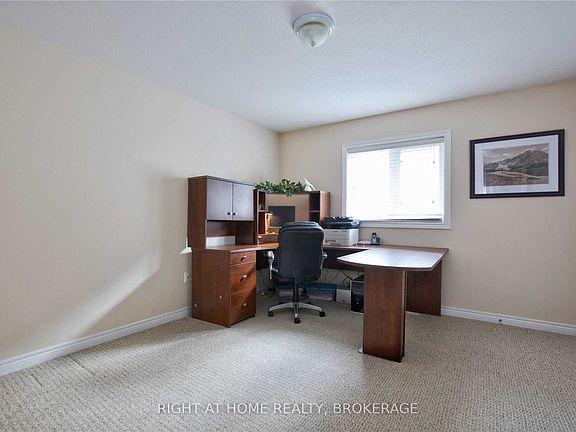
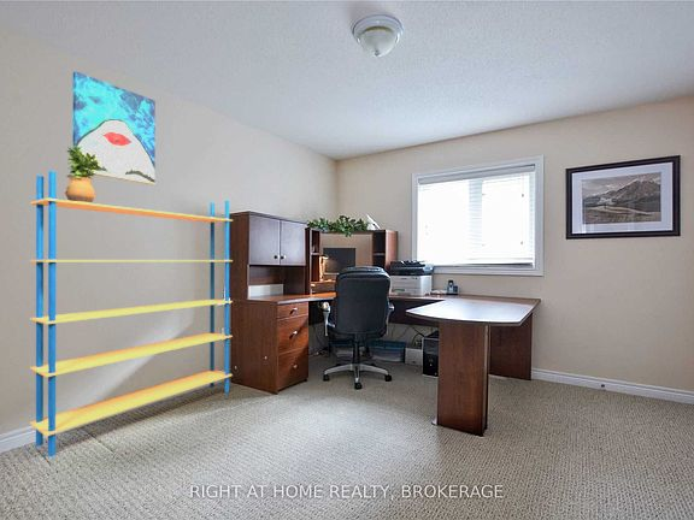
+ wall art (117, 132)
+ shelving unit (148, 306)
+ potted plant (83, 175)
